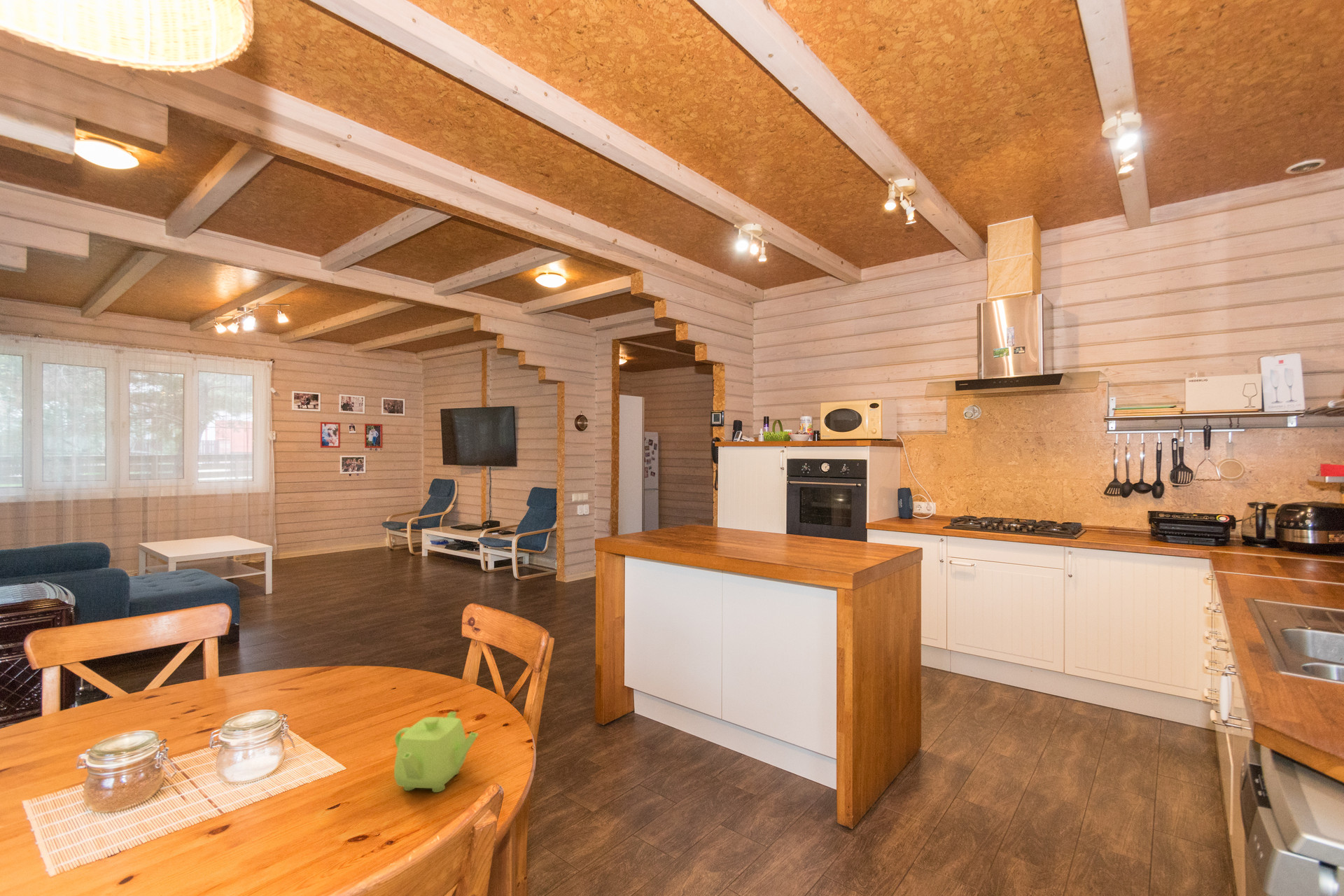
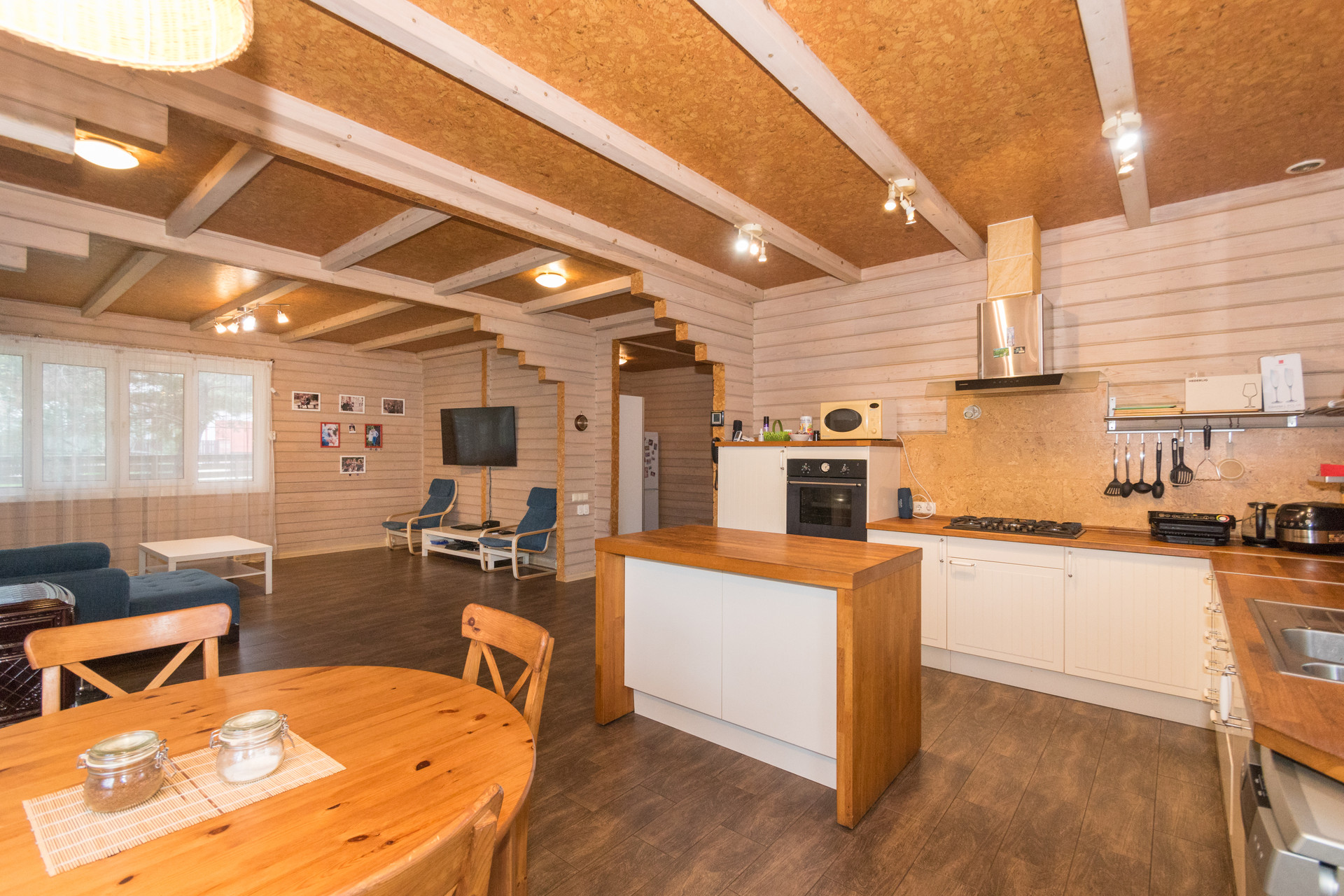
- teapot (436, 750)
